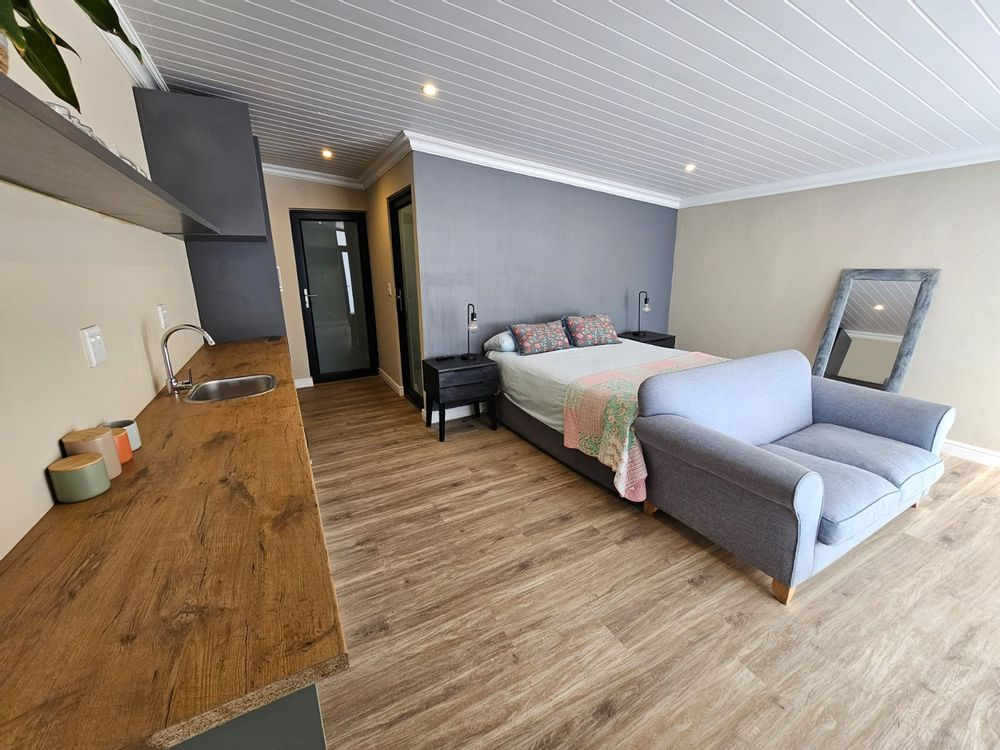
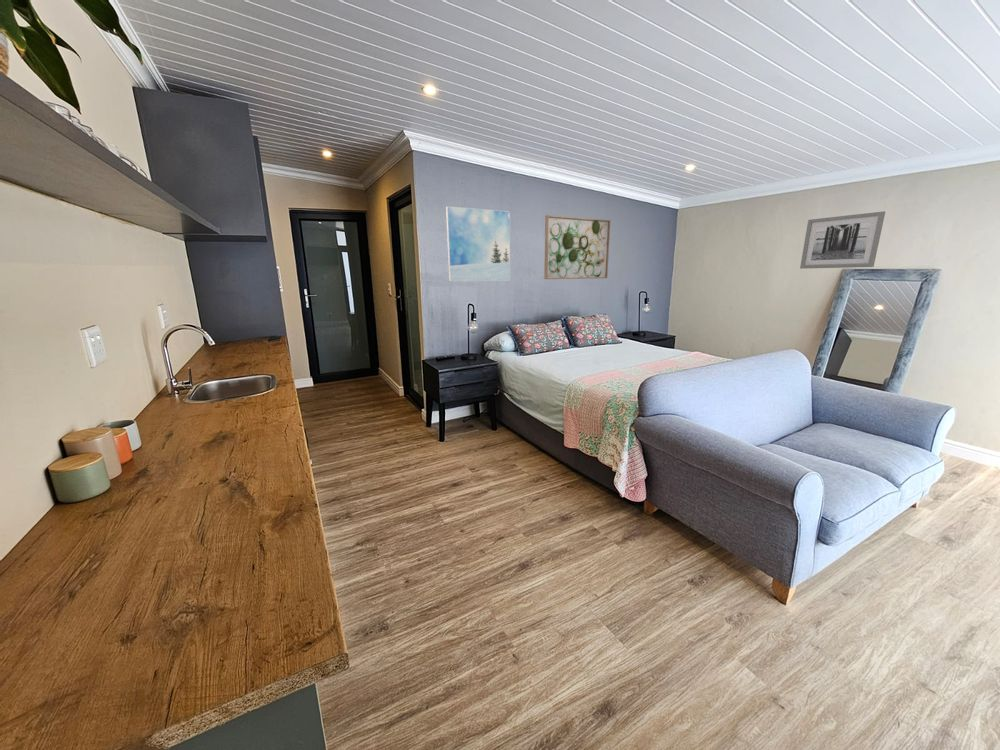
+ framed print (479, 245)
+ wall art (839, 242)
+ wall art (579, 248)
